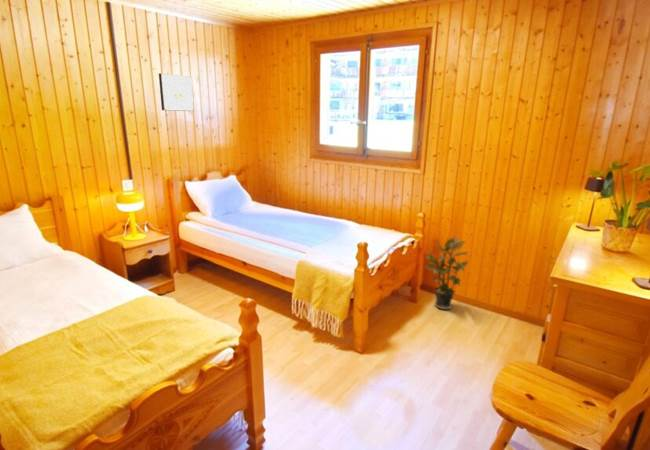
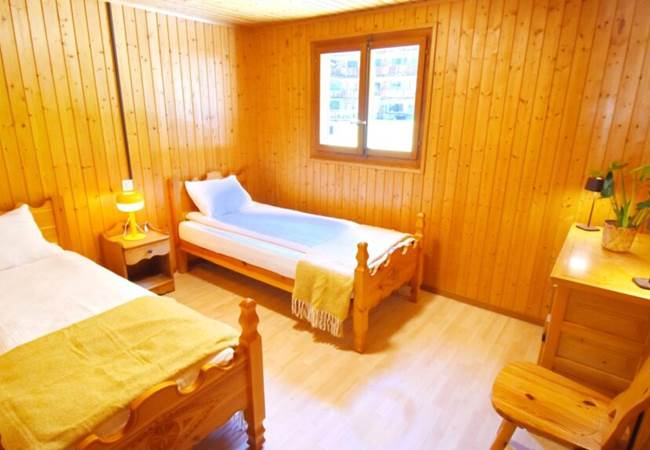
- potted plant (445, 271)
- wall art (177, 93)
